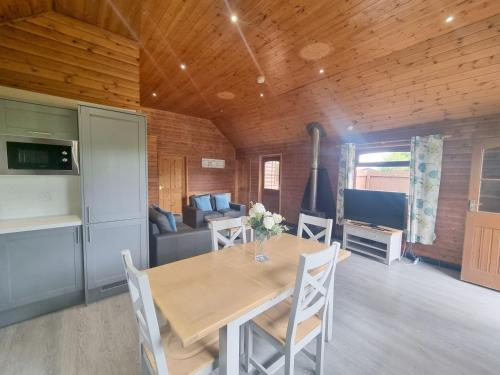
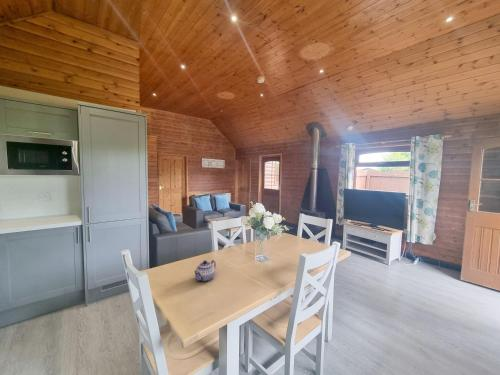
+ teapot (205, 269)
